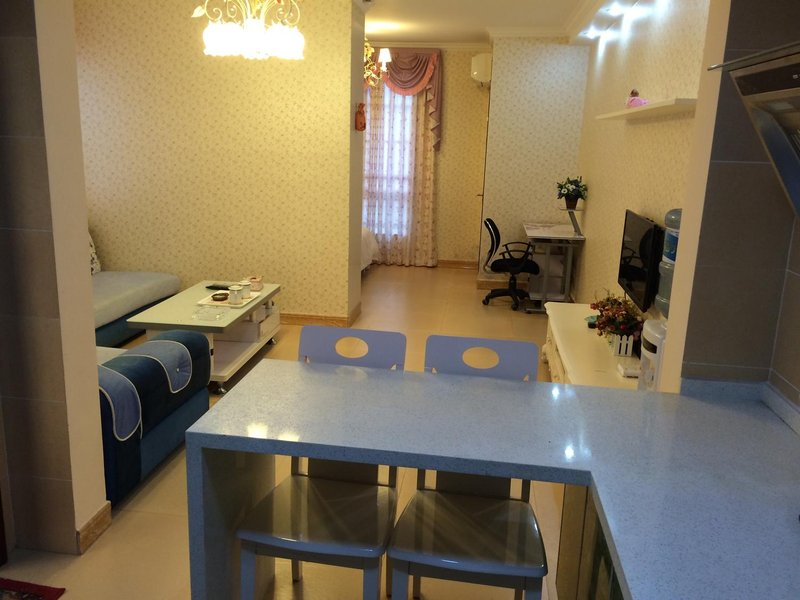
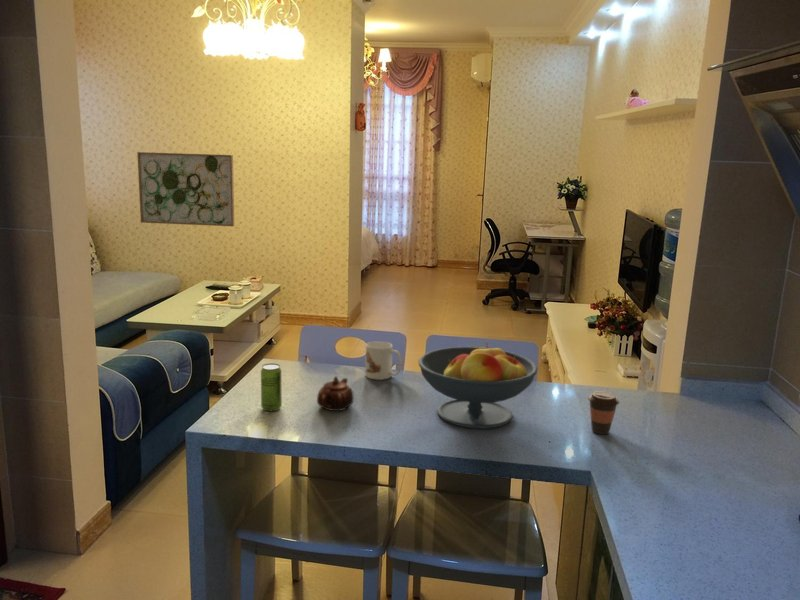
+ teapot (334, 391)
+ mug (383, 361)
+ beverage can (271, 387)
+ coffee cup (602, 413)
+ wall art (185, 189)
+ fruit bowl (476, 379)
